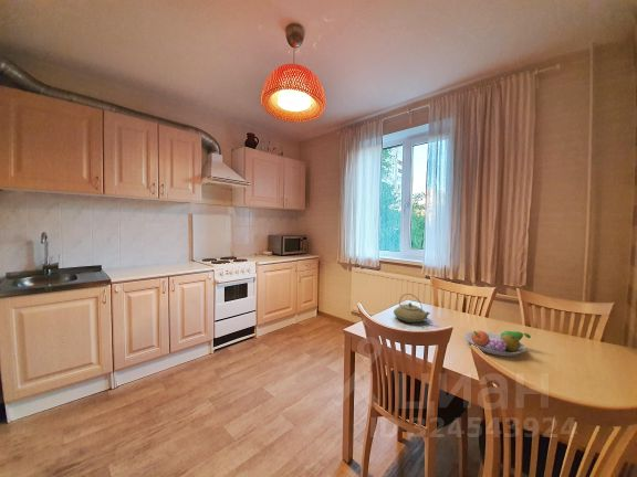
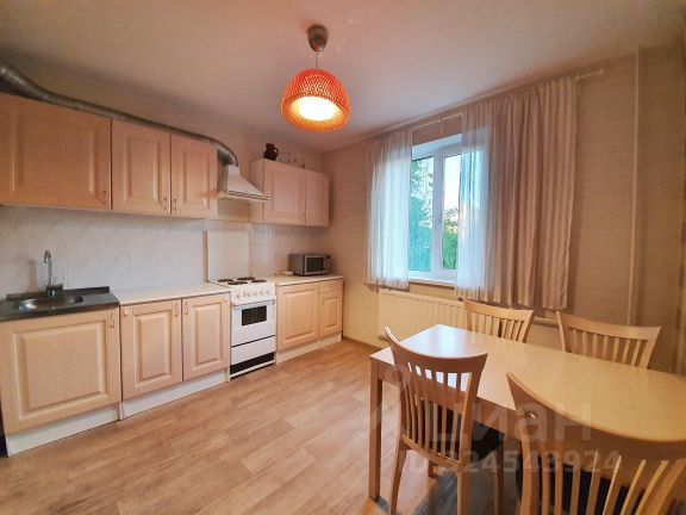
- teapot (411, 307)
- fruit bowl (495, 337)
